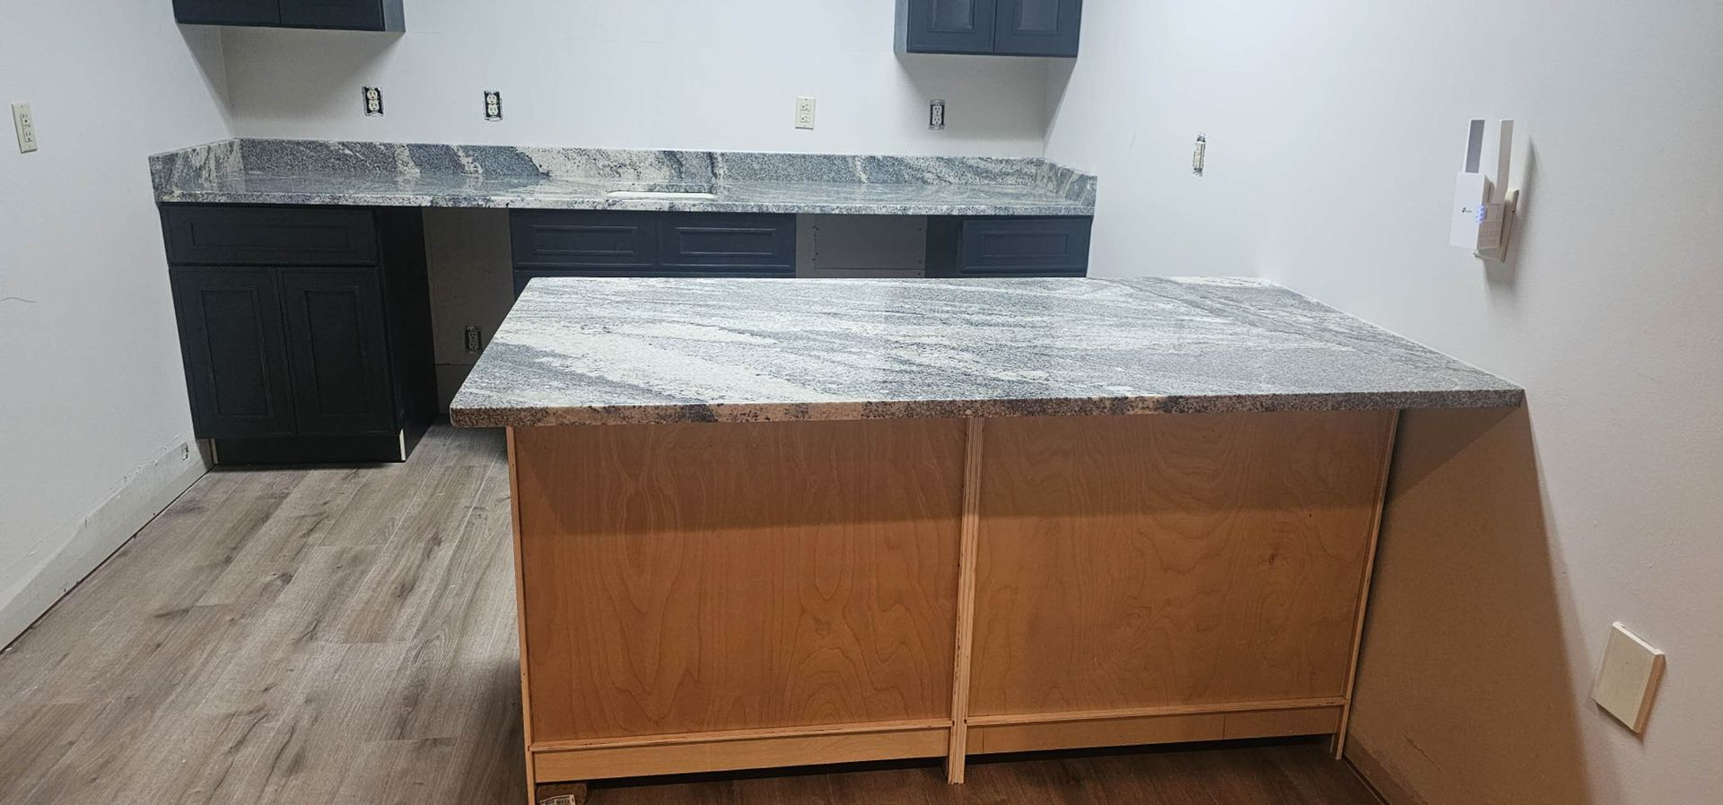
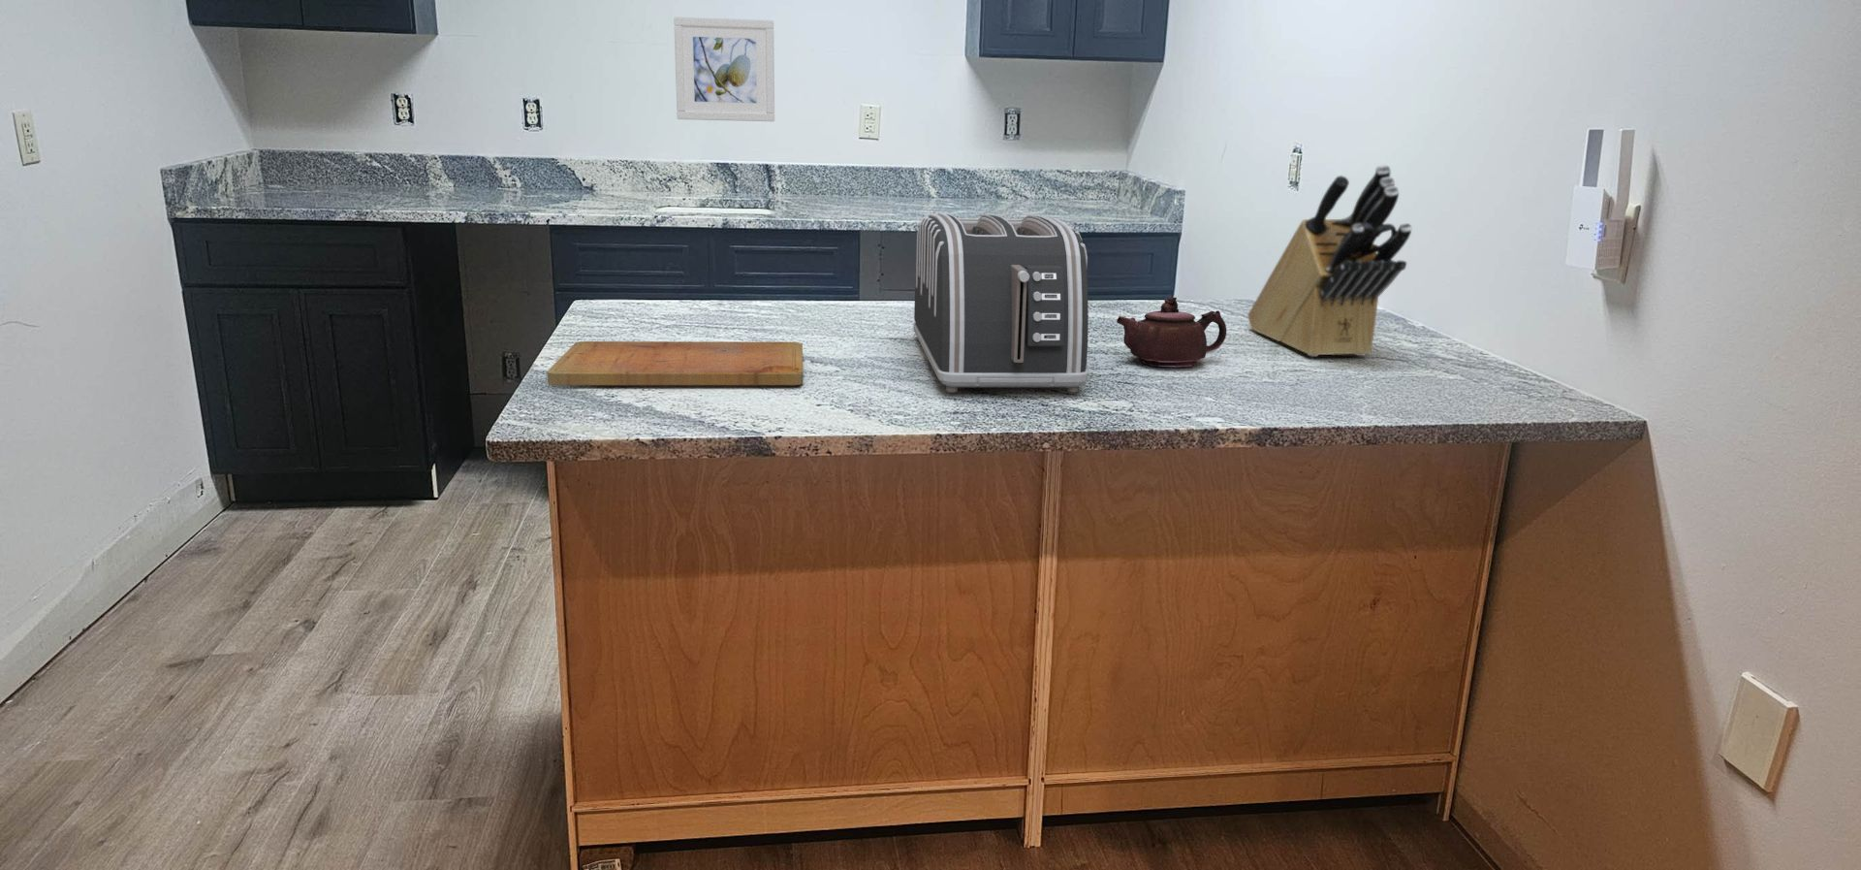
+ toaster (996, 292)
+ cutting board (684, 362)
+ teapot (1171, 330)
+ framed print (725, 70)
+ knife block (1326, 256)
